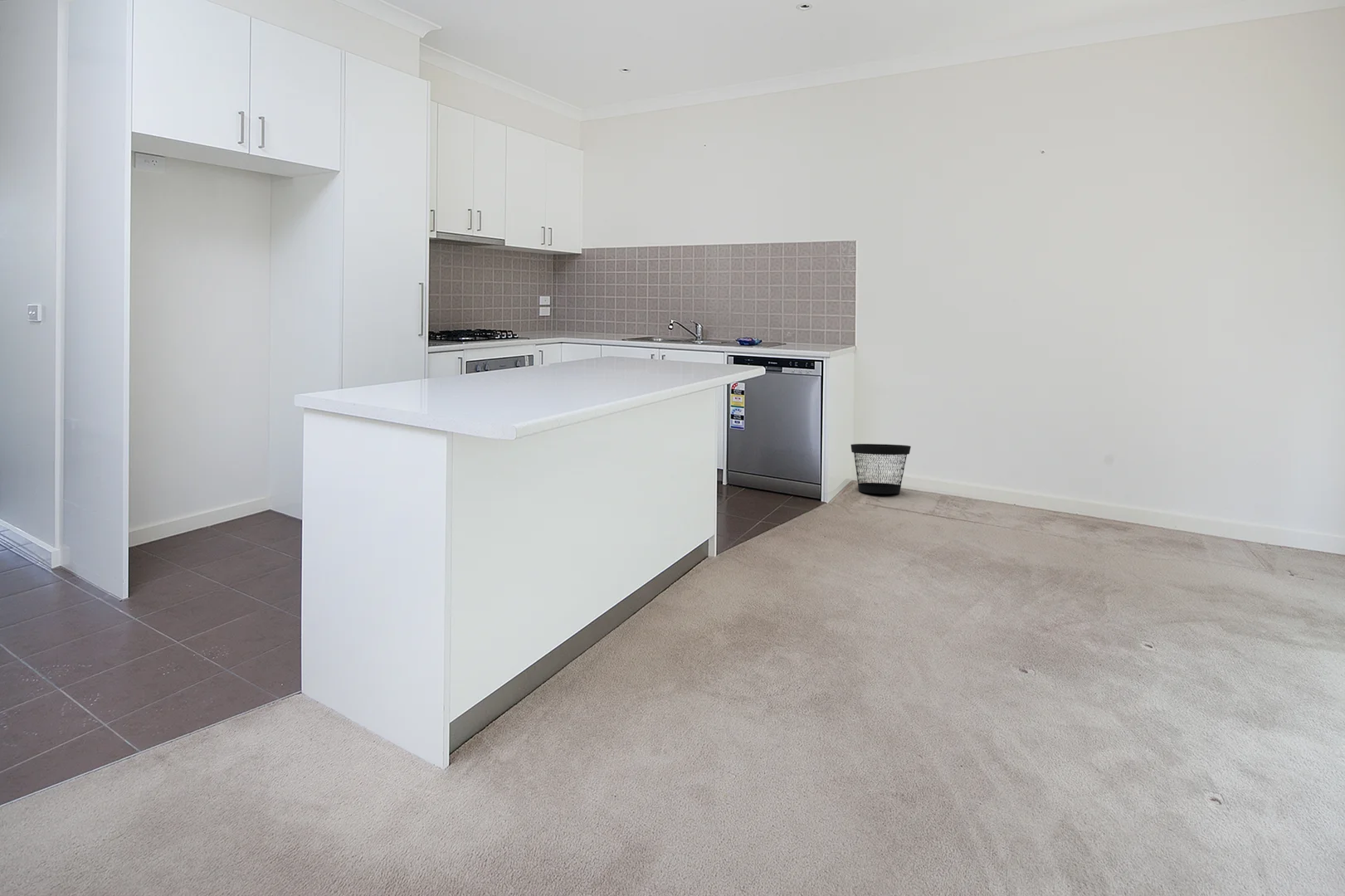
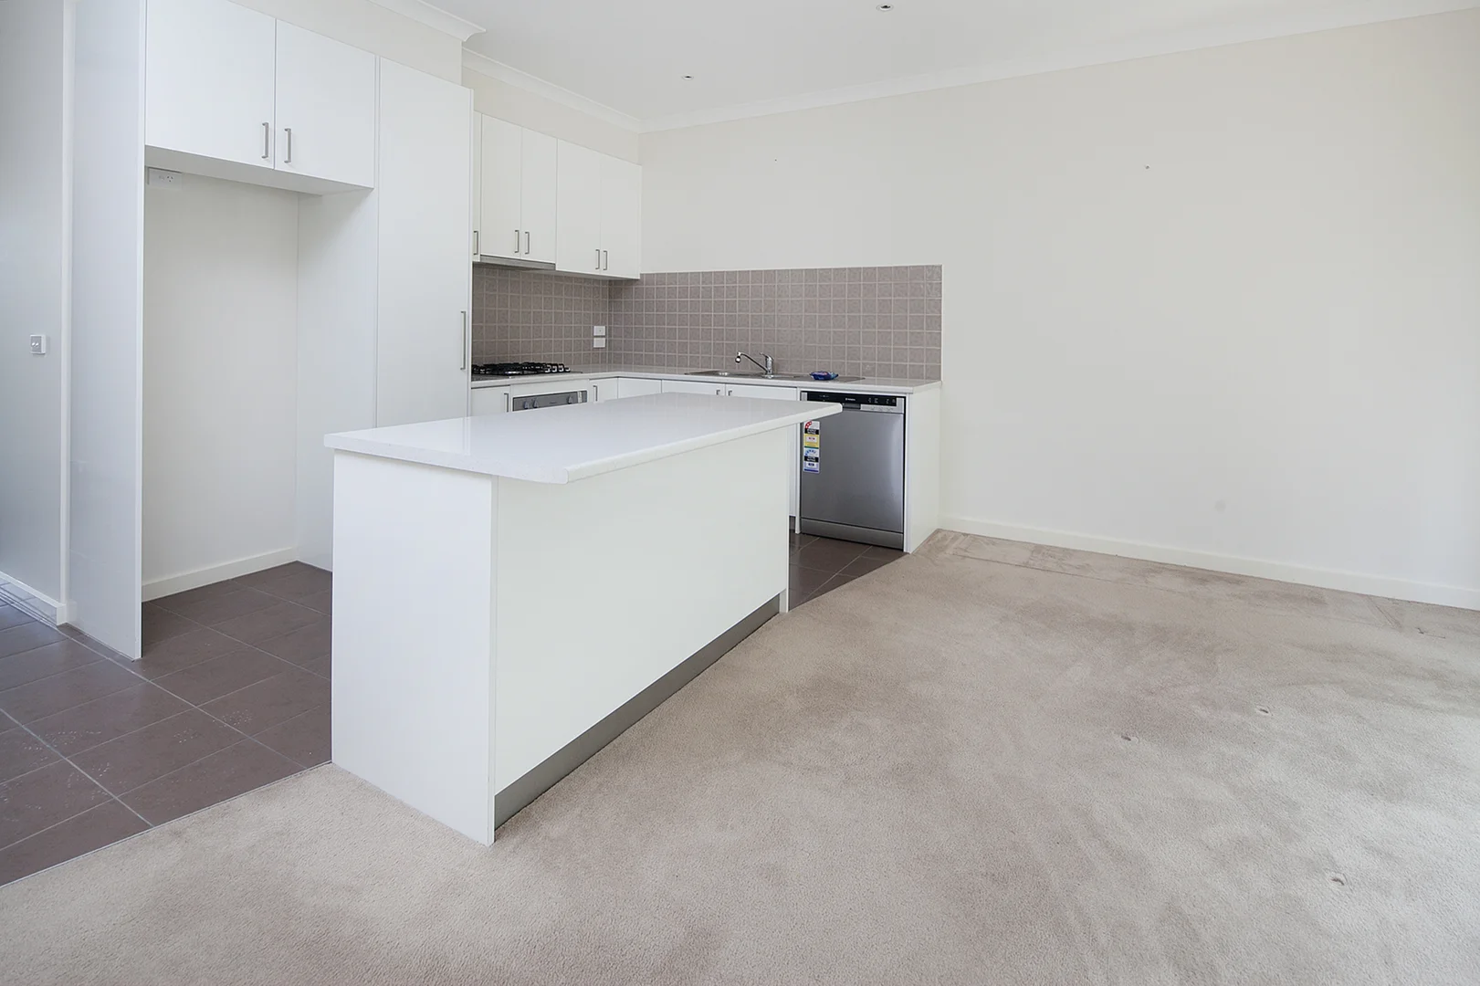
- wastebasket (879, 468)
